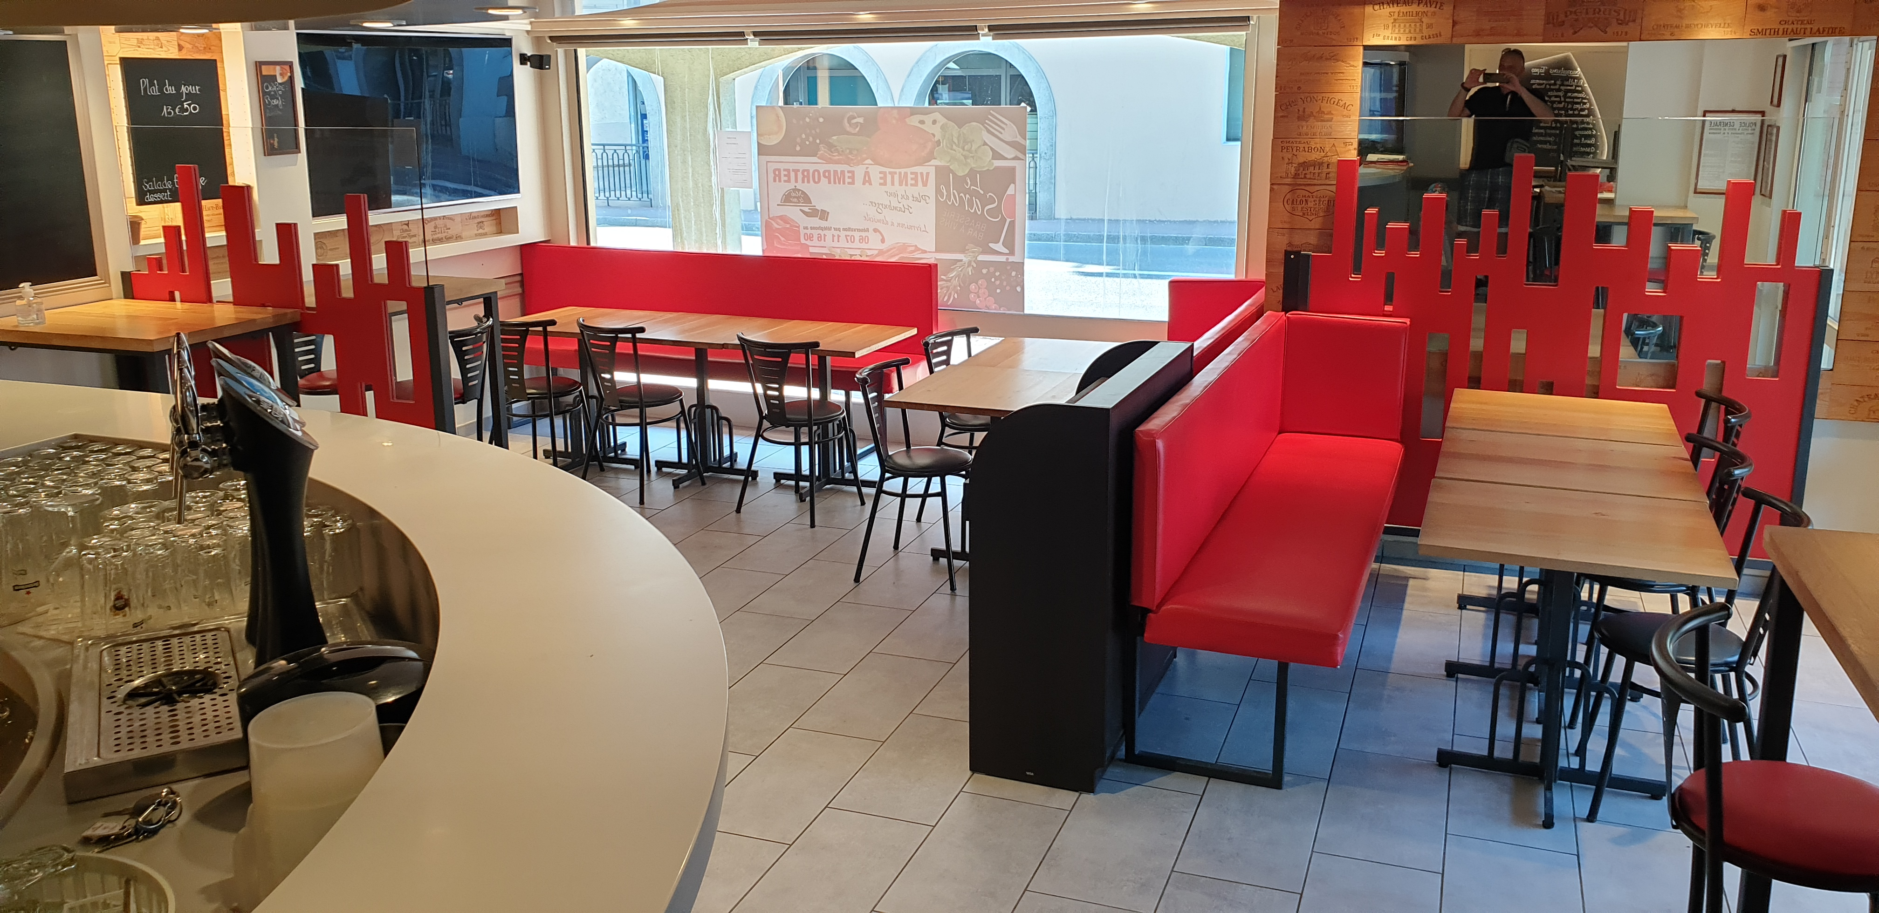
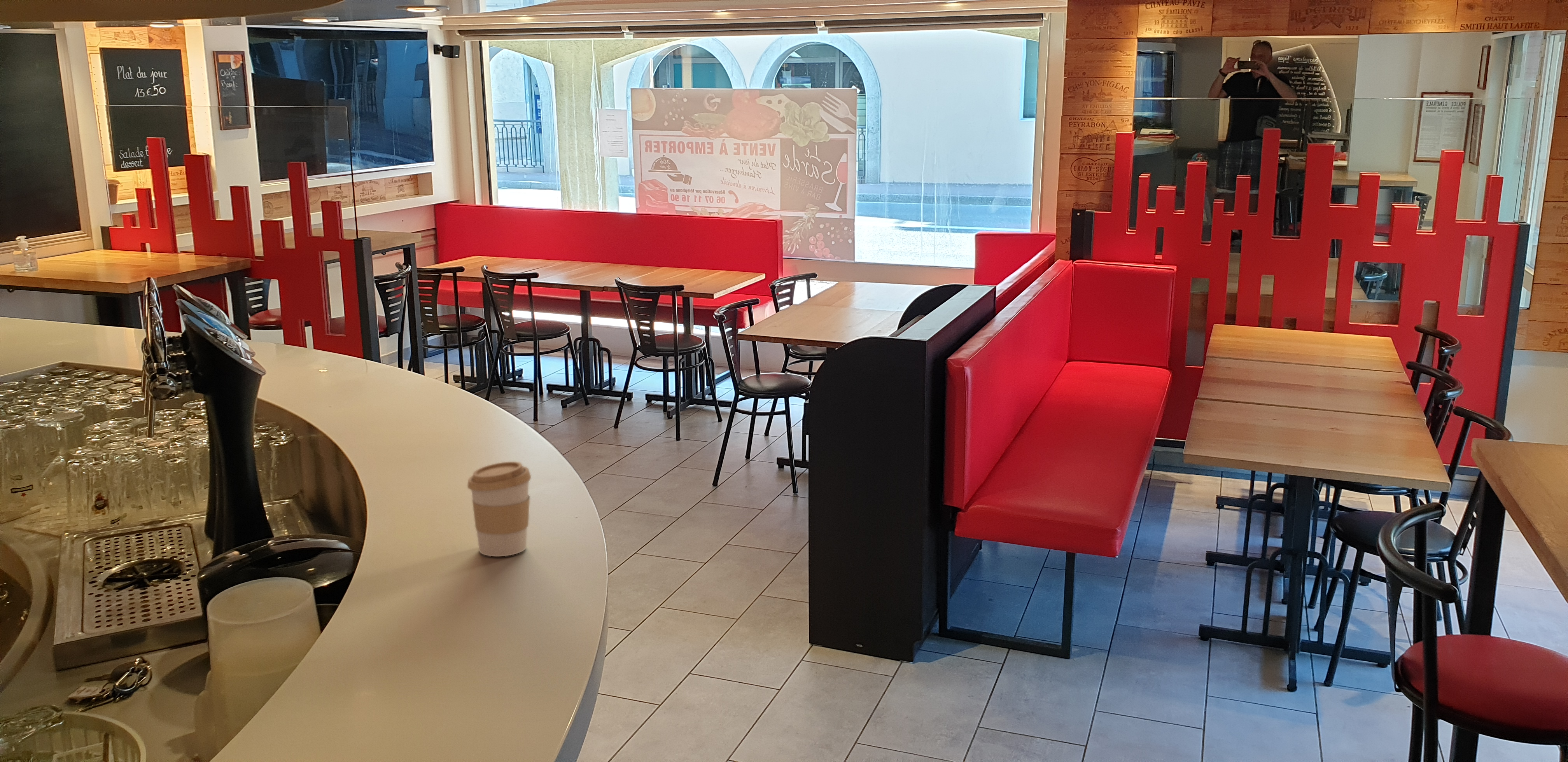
+ coffee cup (500, 507)
